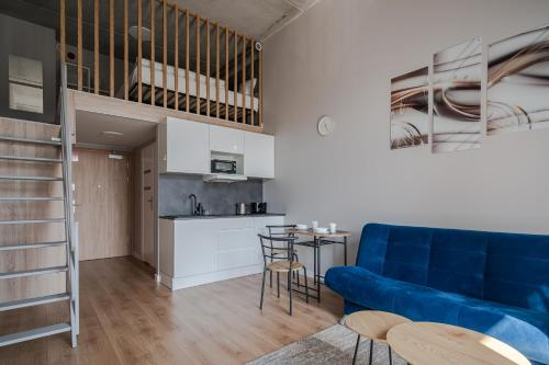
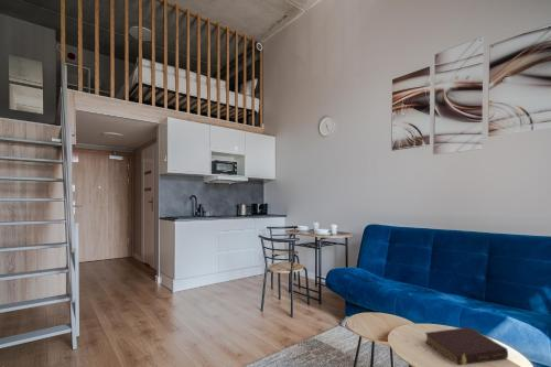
+ book (464, 345)
